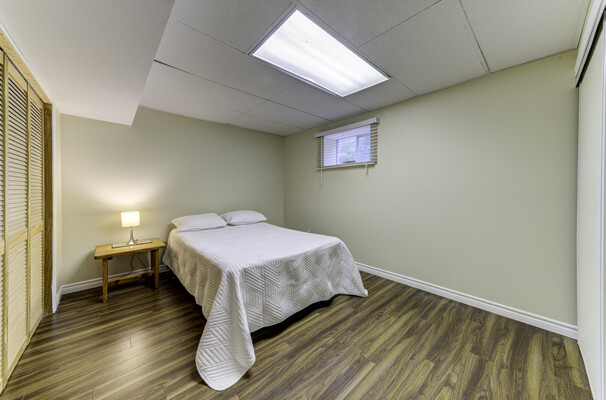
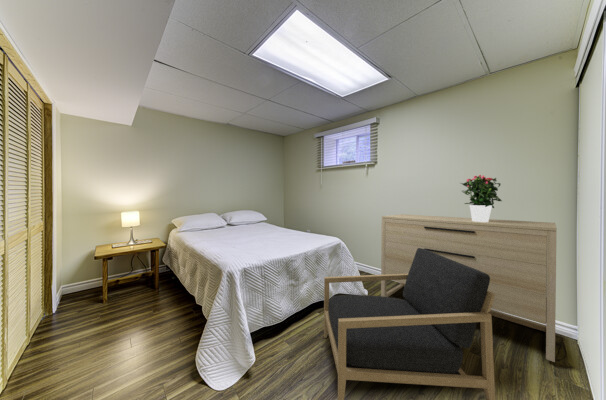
+ potted flower (480, 197)
+ dresser (458, 262)
+ armchair (391, 311)
